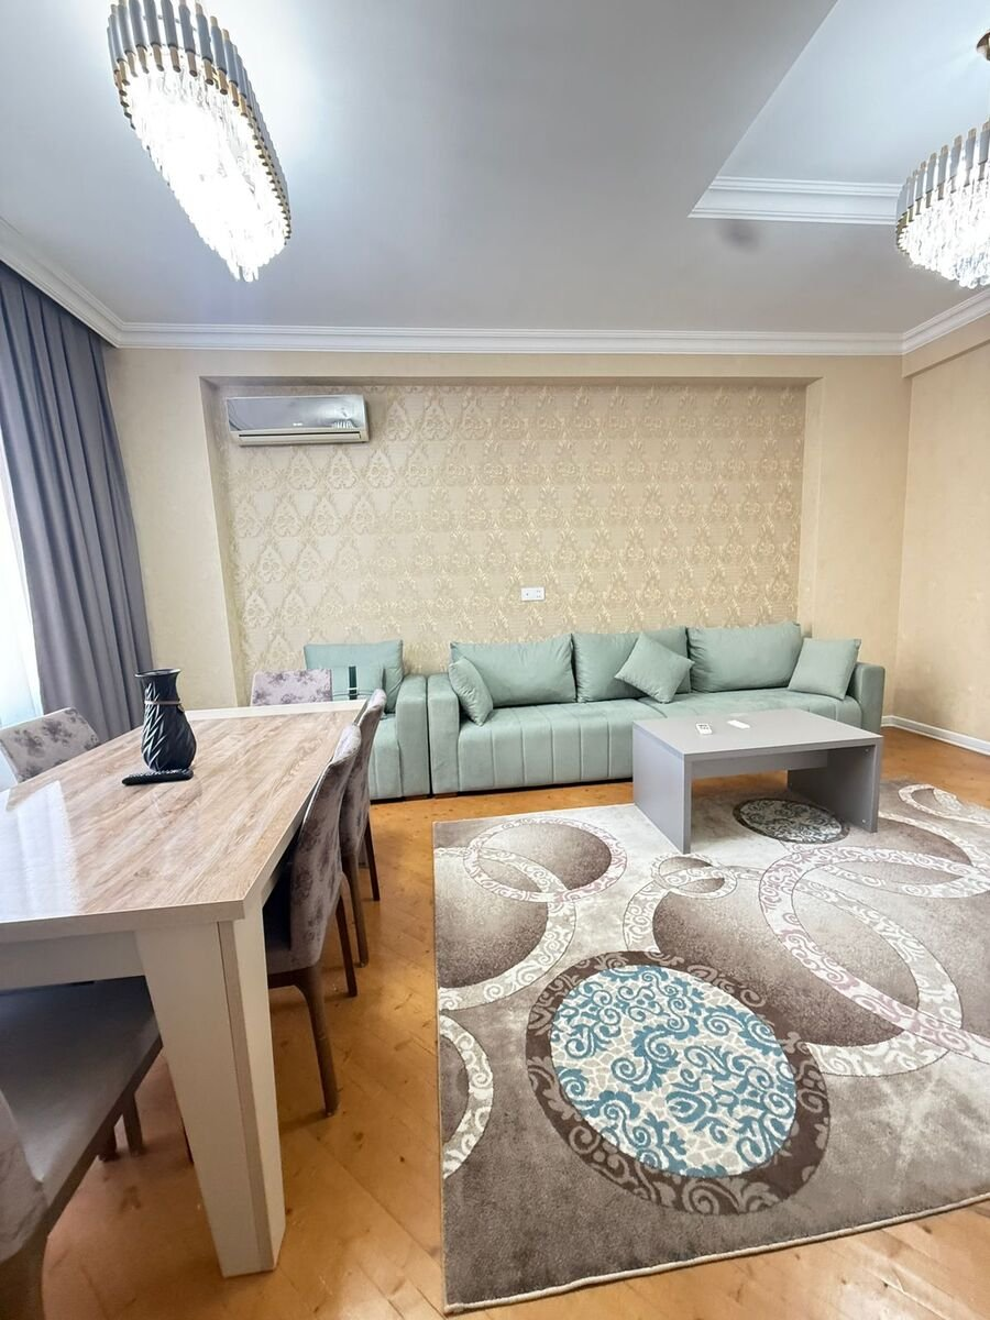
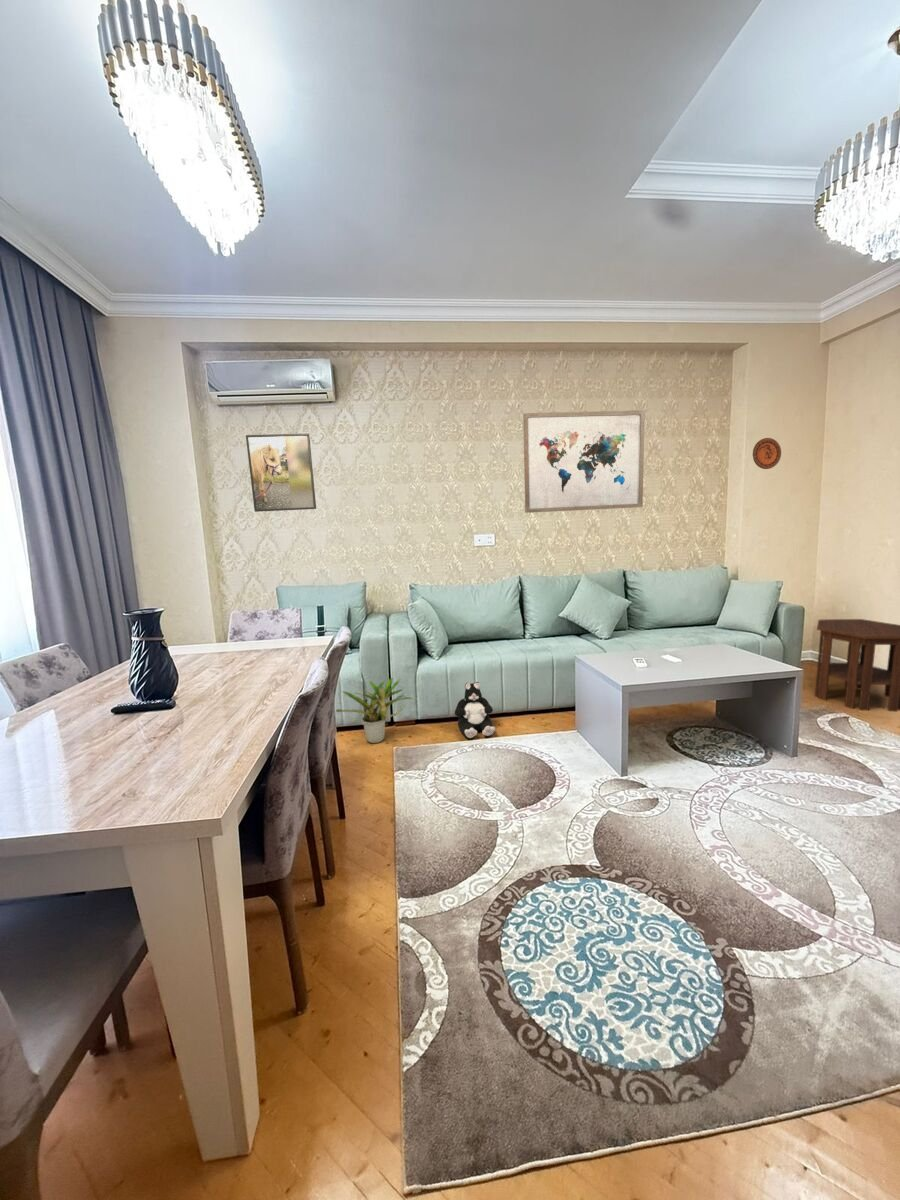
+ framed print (281, 472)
+ wall art (584, 461)
+ side table (859, 663)
+ potted plant (377, 710)
+ decorative plate (766, 453)
+ plush toy (474, 708)
